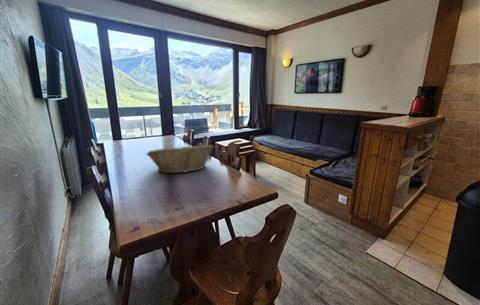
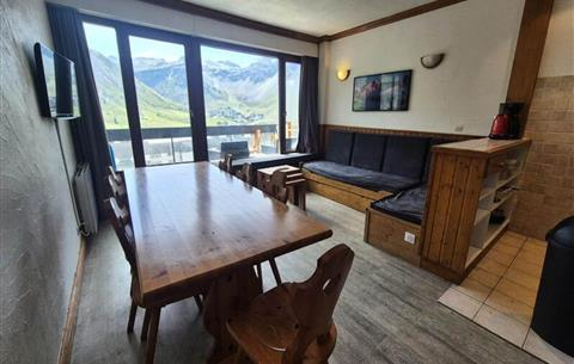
- fruit basket (181, 155)
